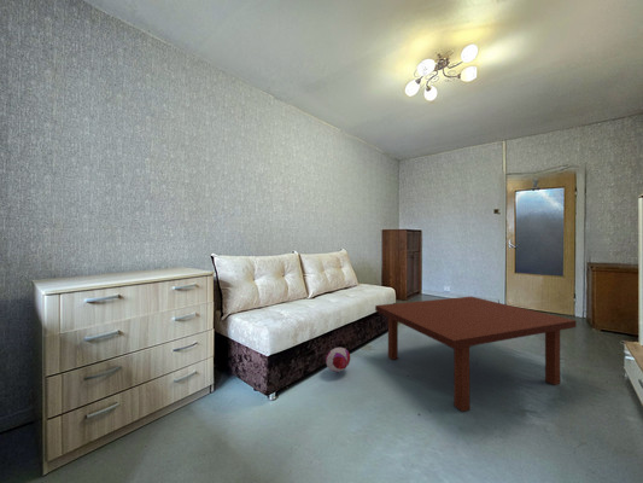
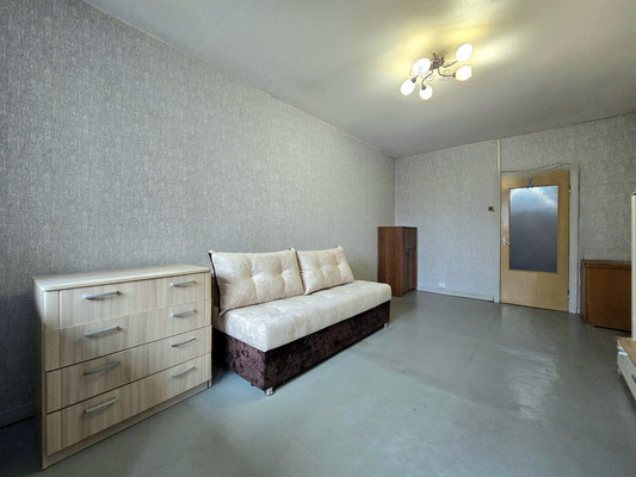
- plush toy (338, 360)
- coffee table (464, 341)
